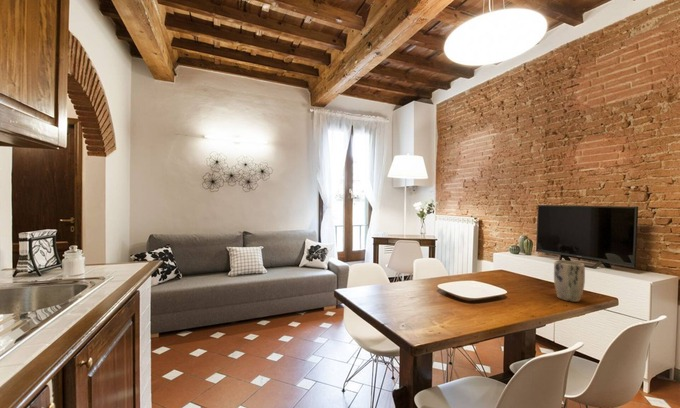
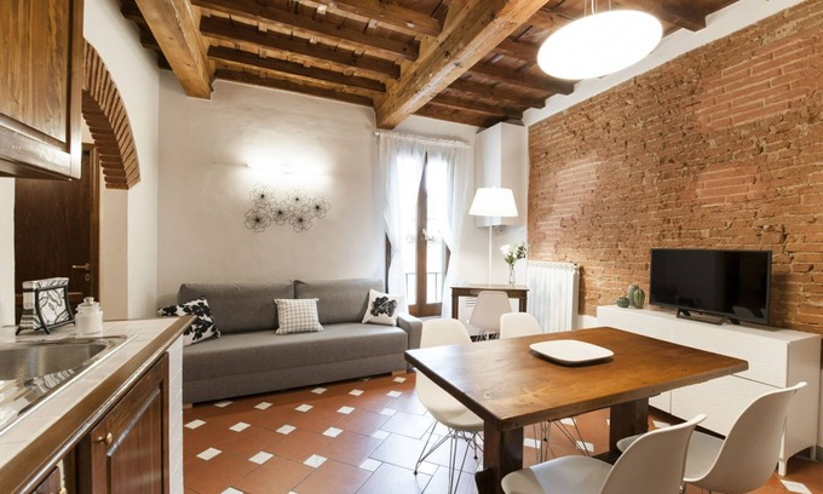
- plant pot (568, 280)
